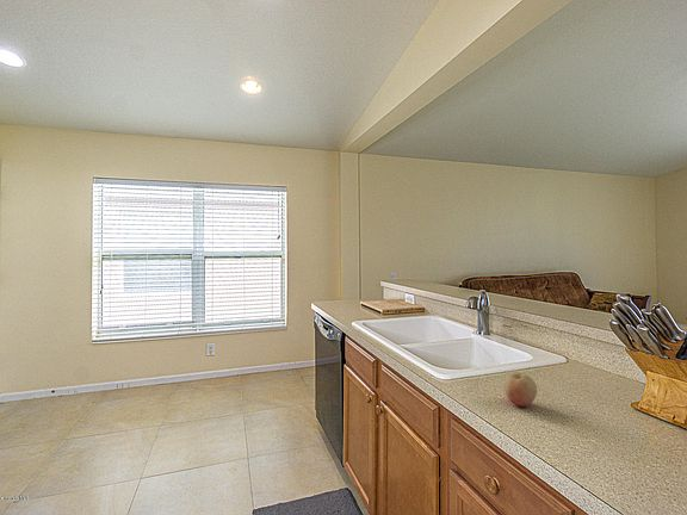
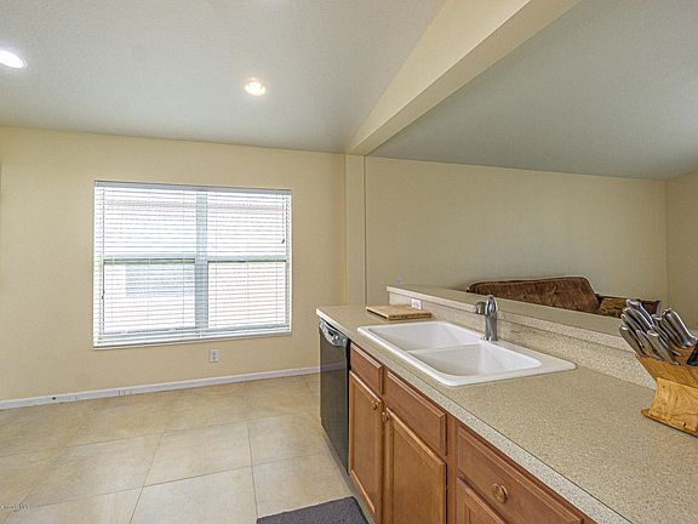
- fruit (520, 389)
